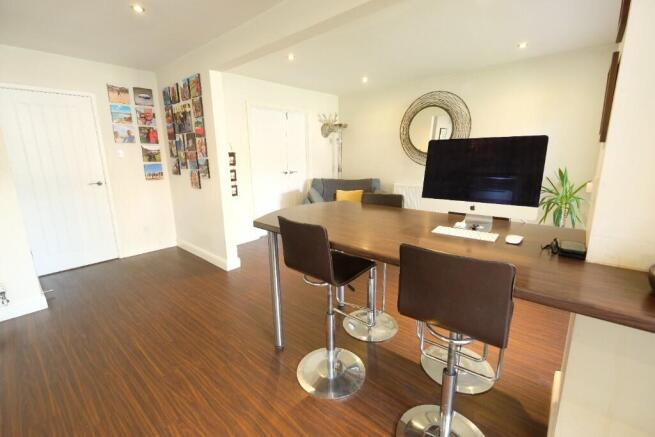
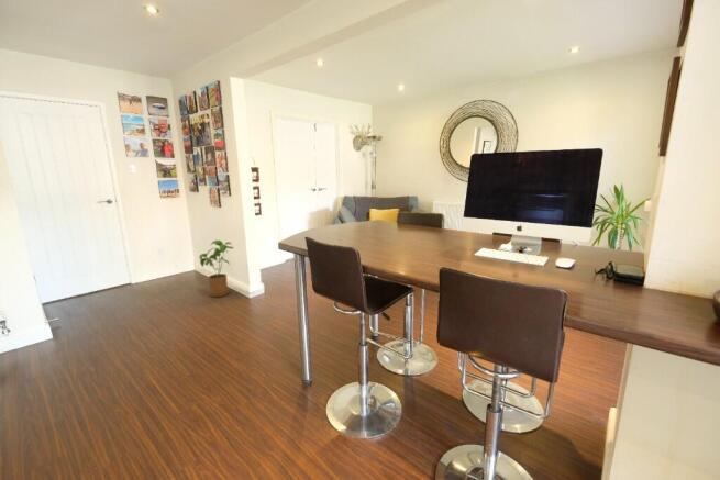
+ house plant (215, 268)
